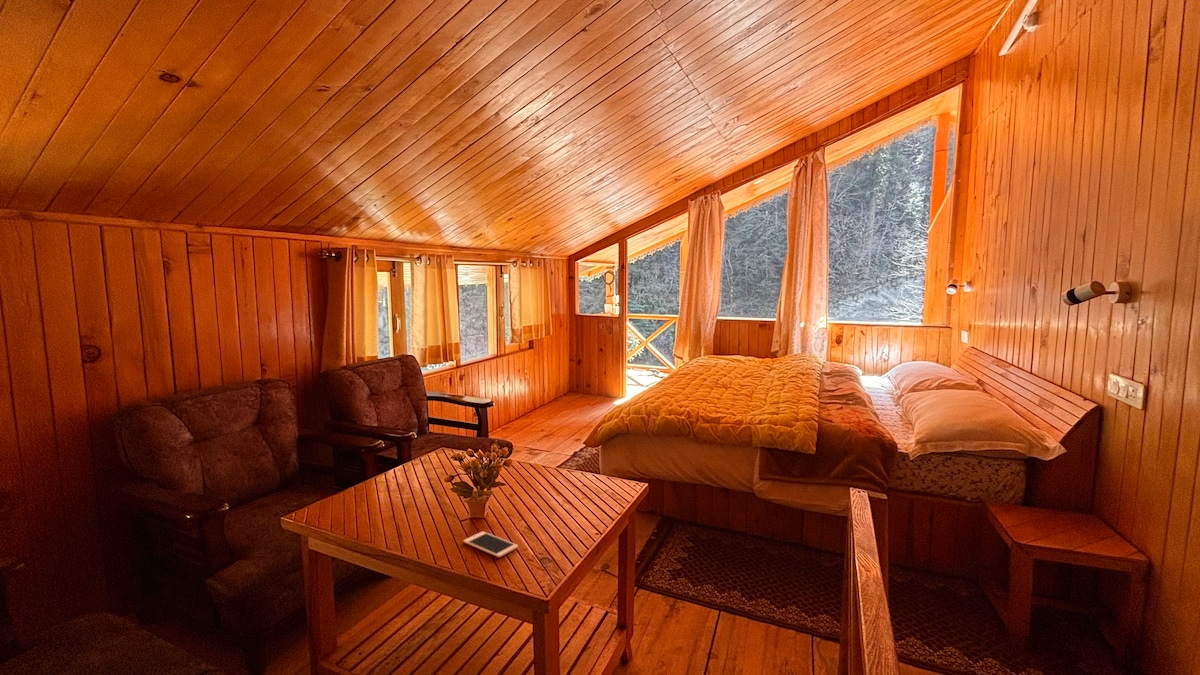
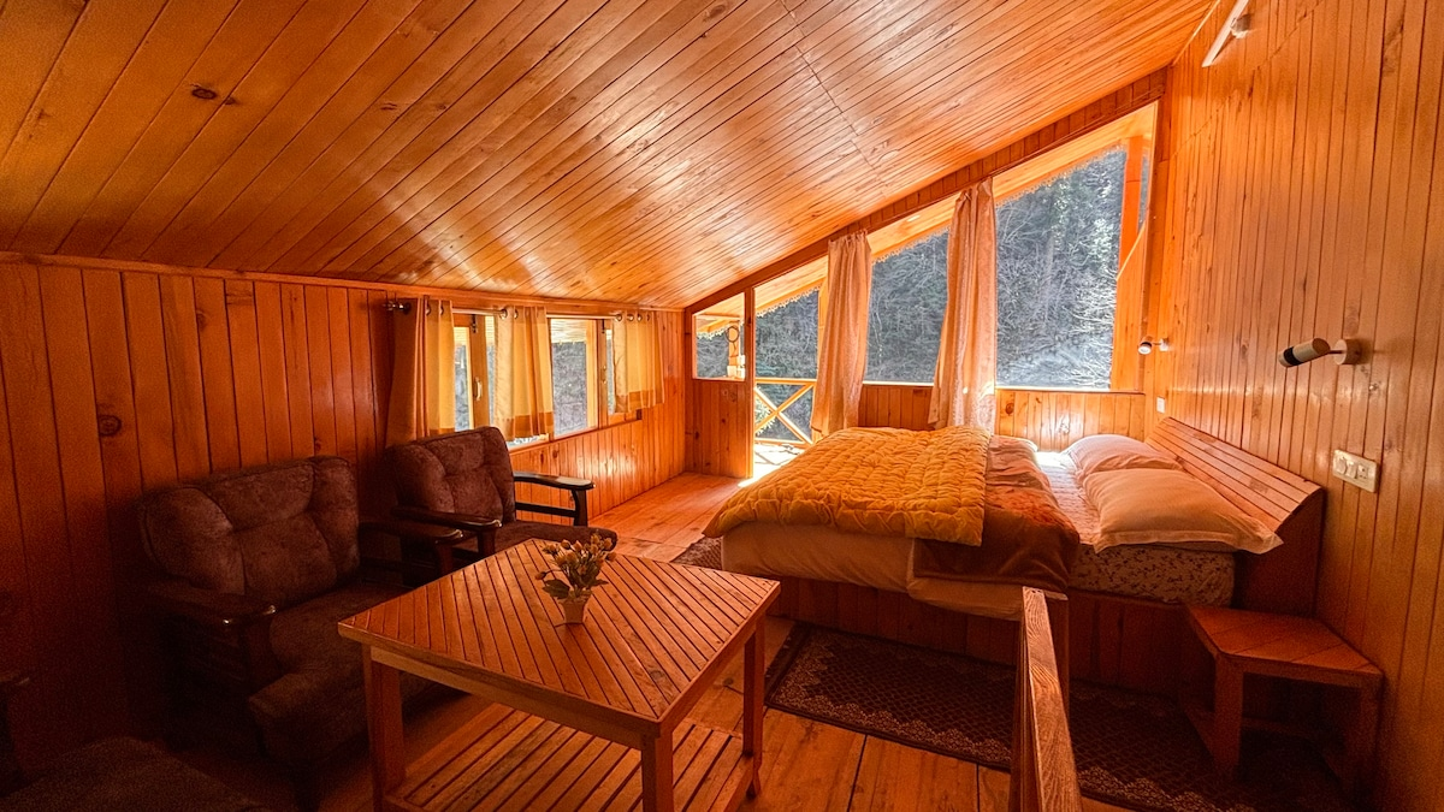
- cell phone (490, 543)
